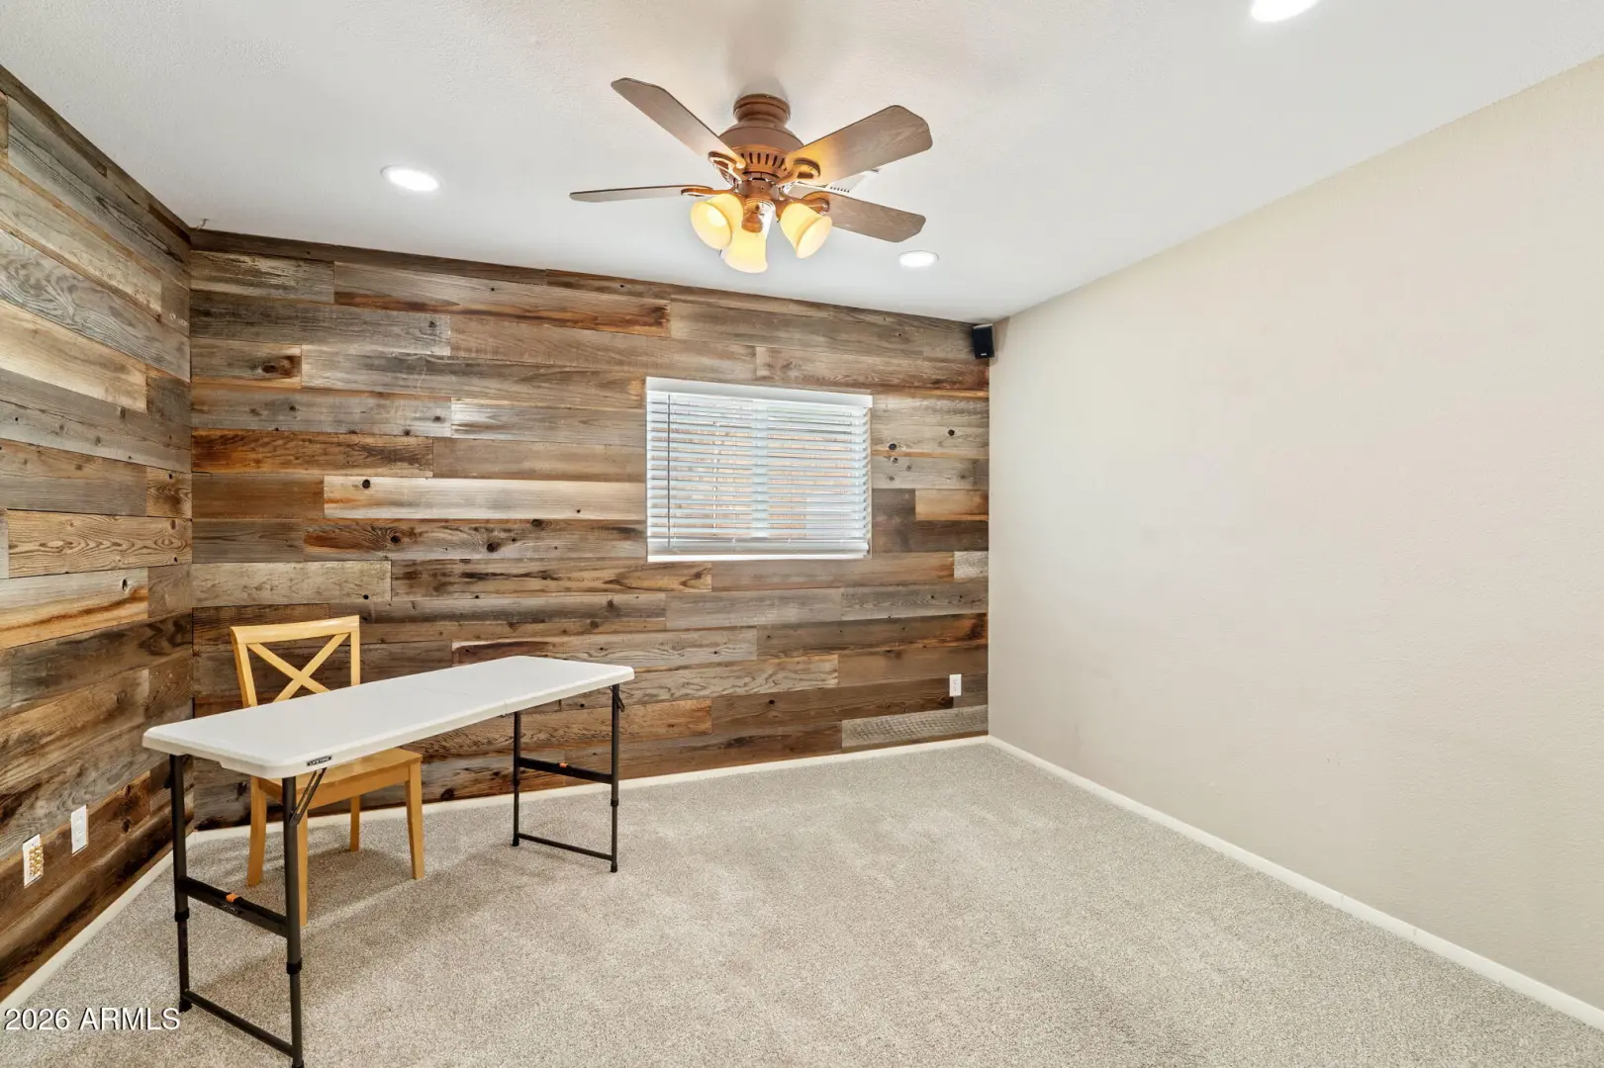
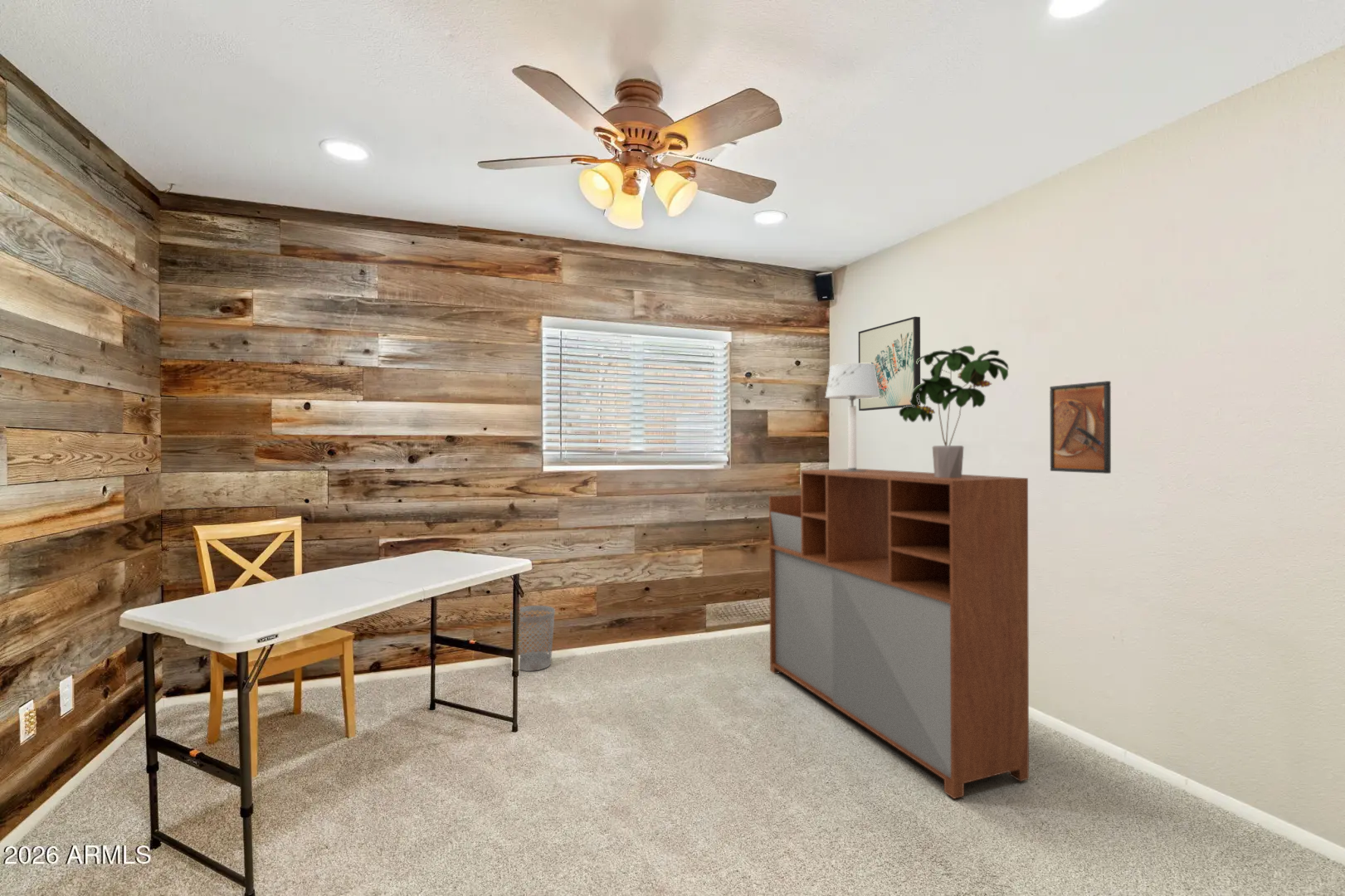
+ wastebasket (533, 638)
+ storage cabinet (874, 593)
+ potted plant (948, 411)
+ table lamp (852, 418)
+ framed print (1079, 427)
+ wall art (887, 367)
